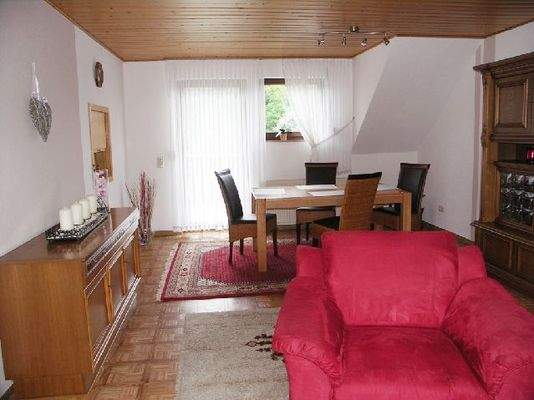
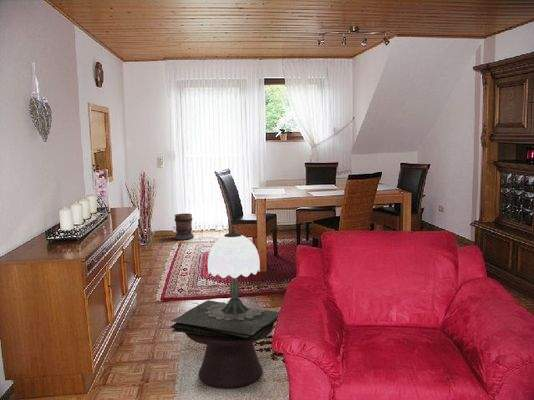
+ wooden barrel (184, 225)
+ table lamp (225, 271)
+ side table (228, 343)
